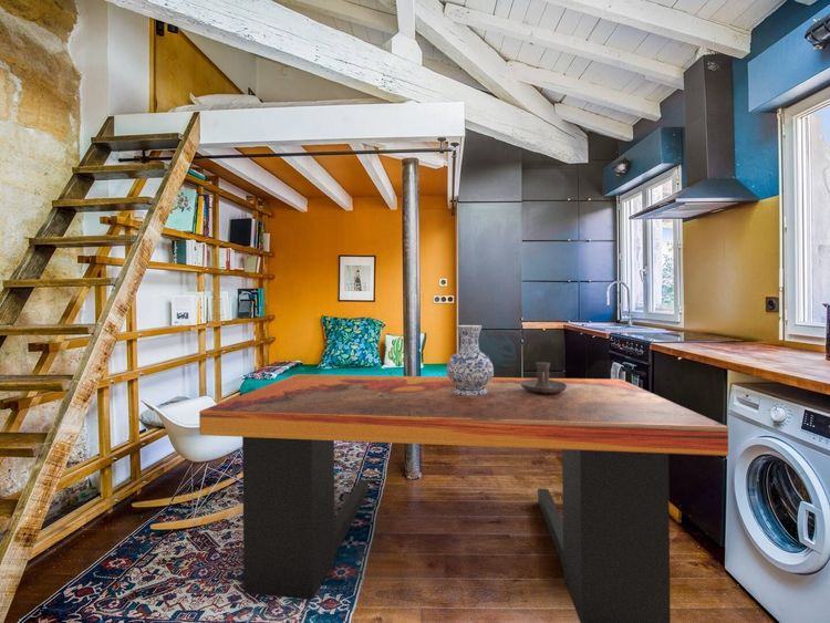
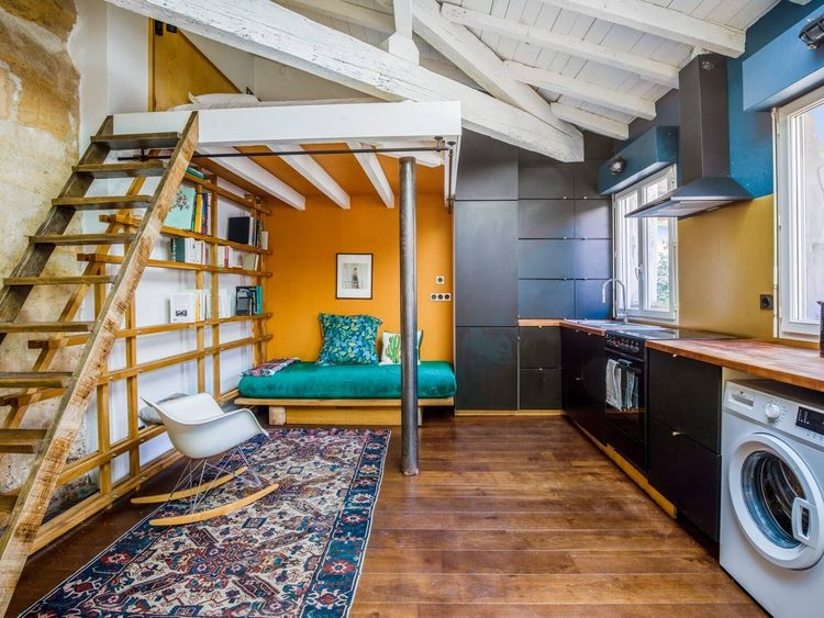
- dining table (445, 444)
- vase (469, 357)
- candle holder (542, 377)
